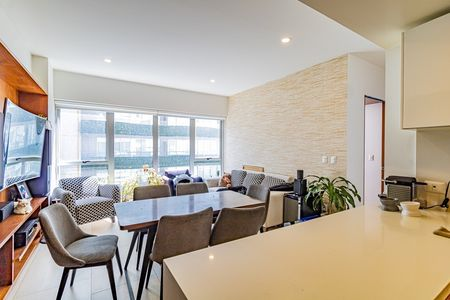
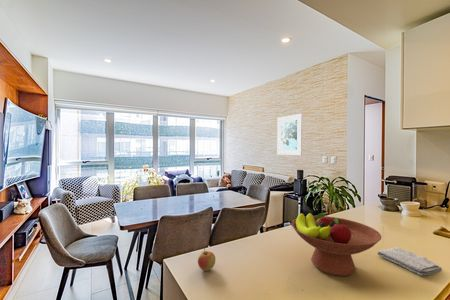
+ washcloth (407, 259)
+ apple (206, 259)
+ fruit bowl (332, 239)
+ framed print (288, 135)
